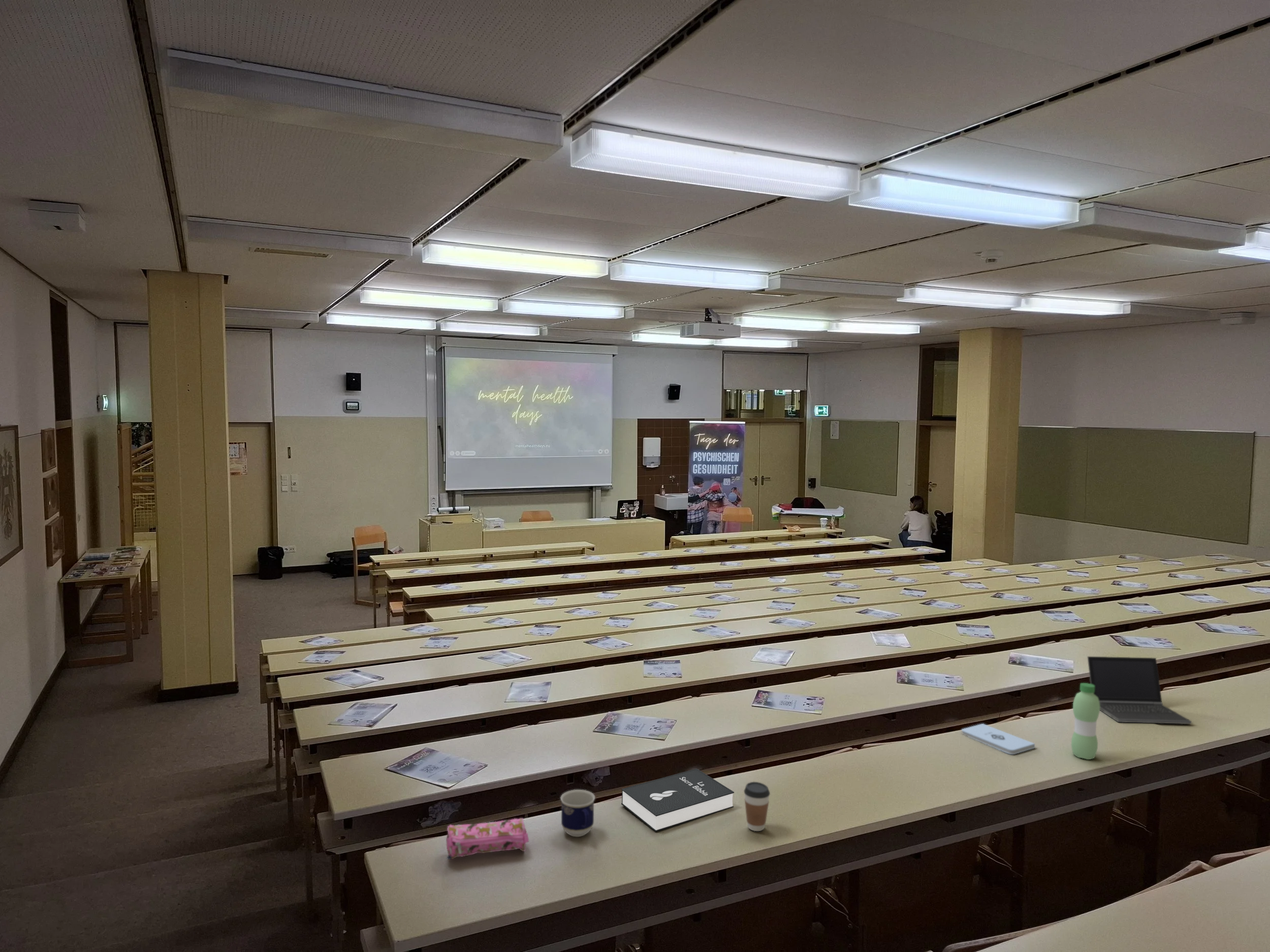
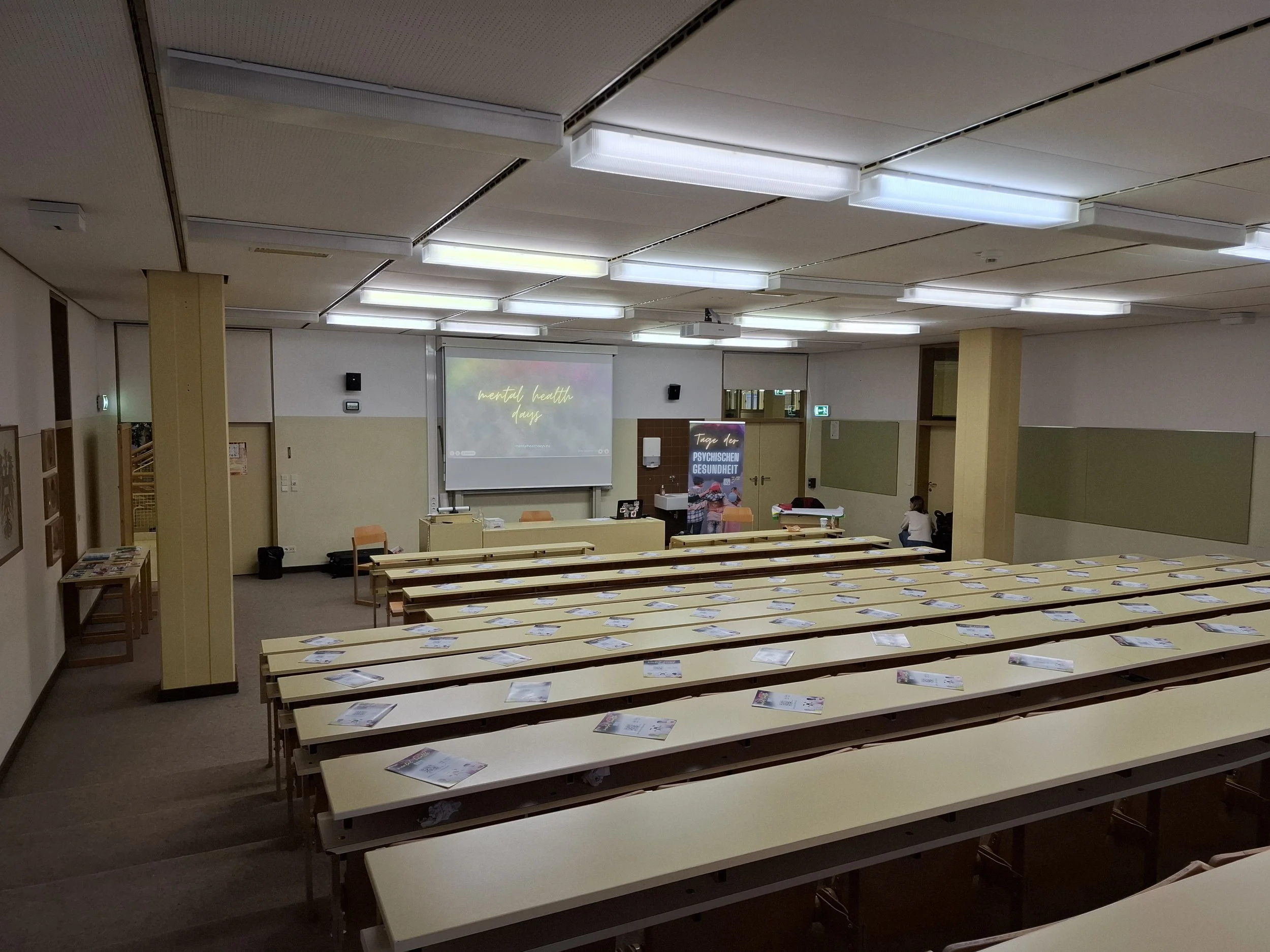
- notepad (996, 738)
- booklet (677, 798)
- water bottle (1086, 720)
- coffee cup (756, 807)
- pencil case (487, 838)
- laptop computer (1137, 688)
- cup (579, 817)
